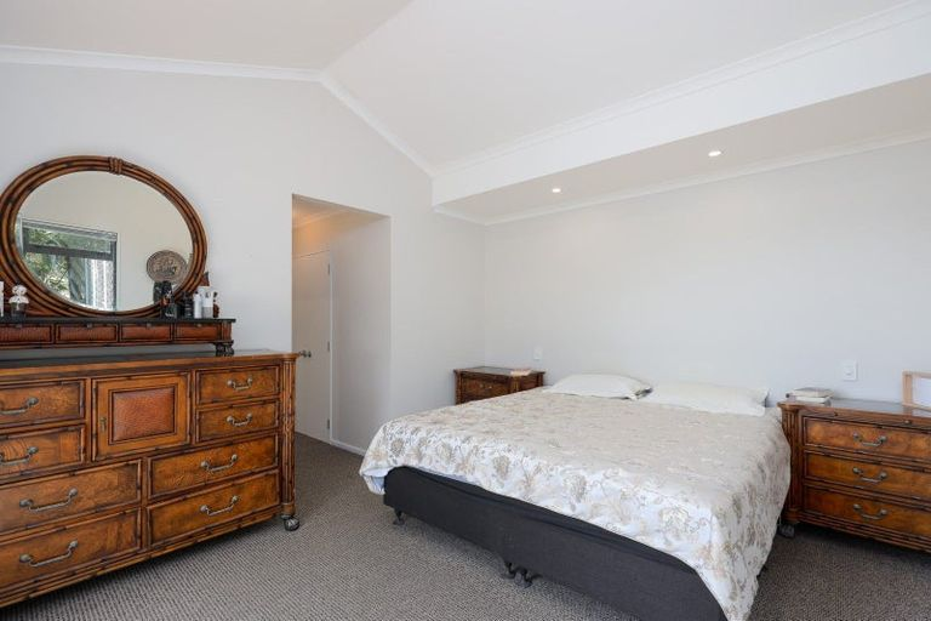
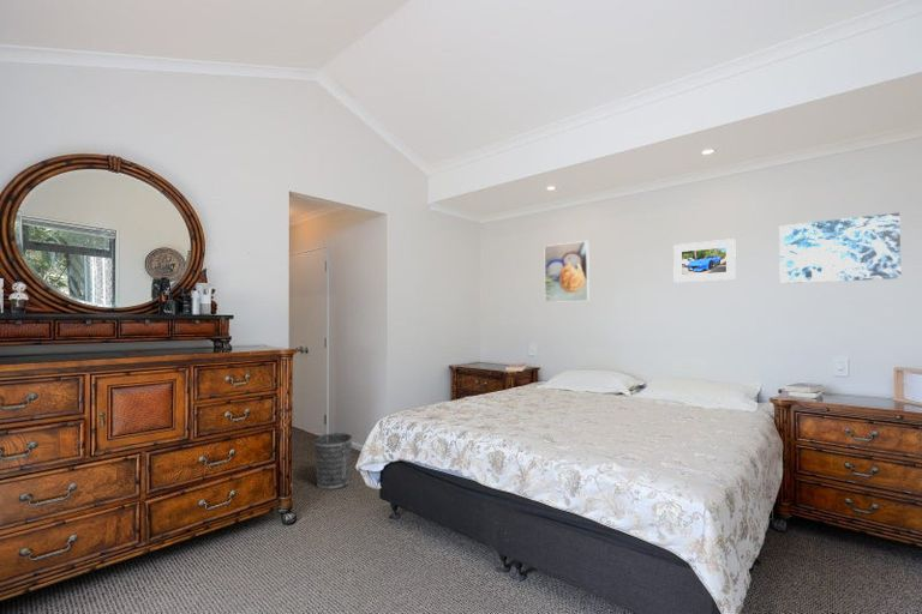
+ wastebasket (333, 460)
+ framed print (565, 272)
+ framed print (702, 261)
+ wall art (836, 249)
